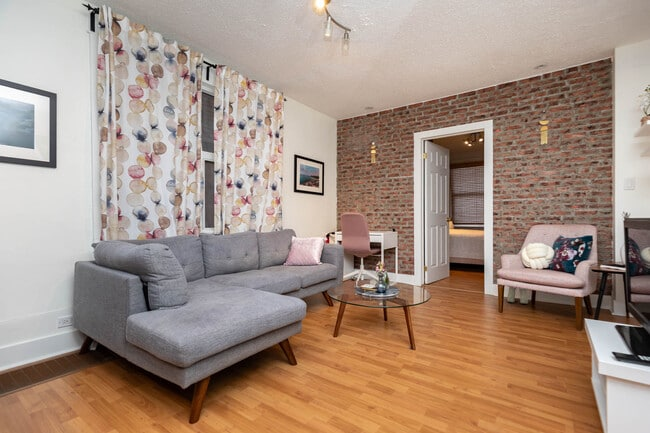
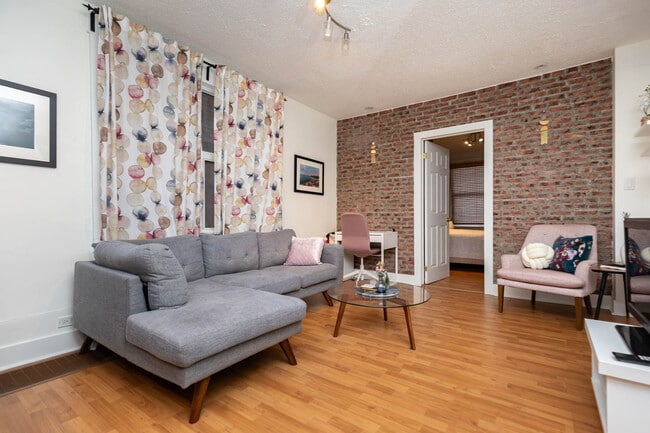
- boots (519, 291)
